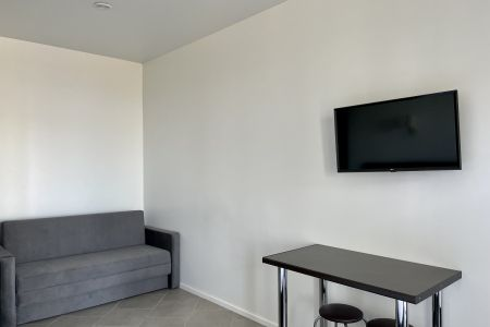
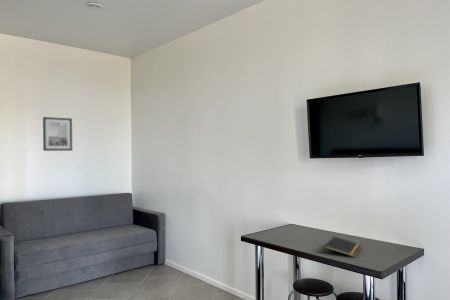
+ notepad (343, 246)
+ wall art (57, 134)
